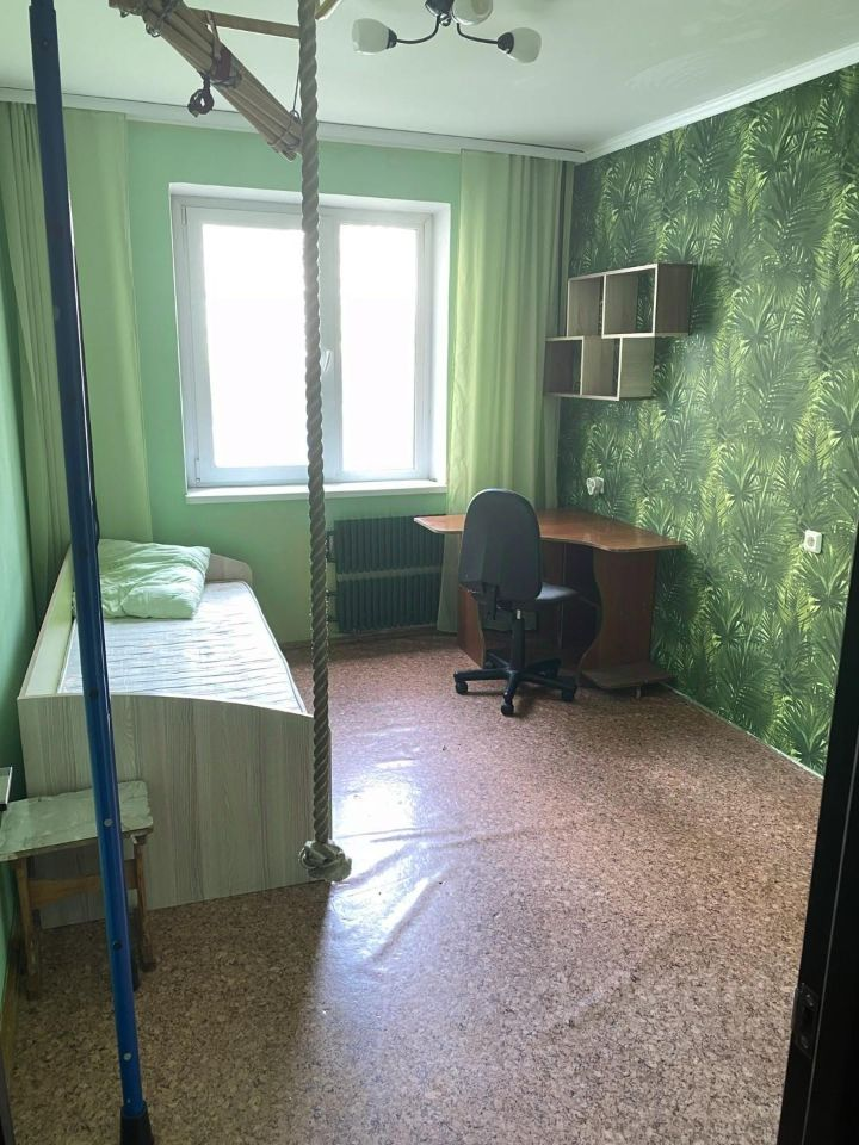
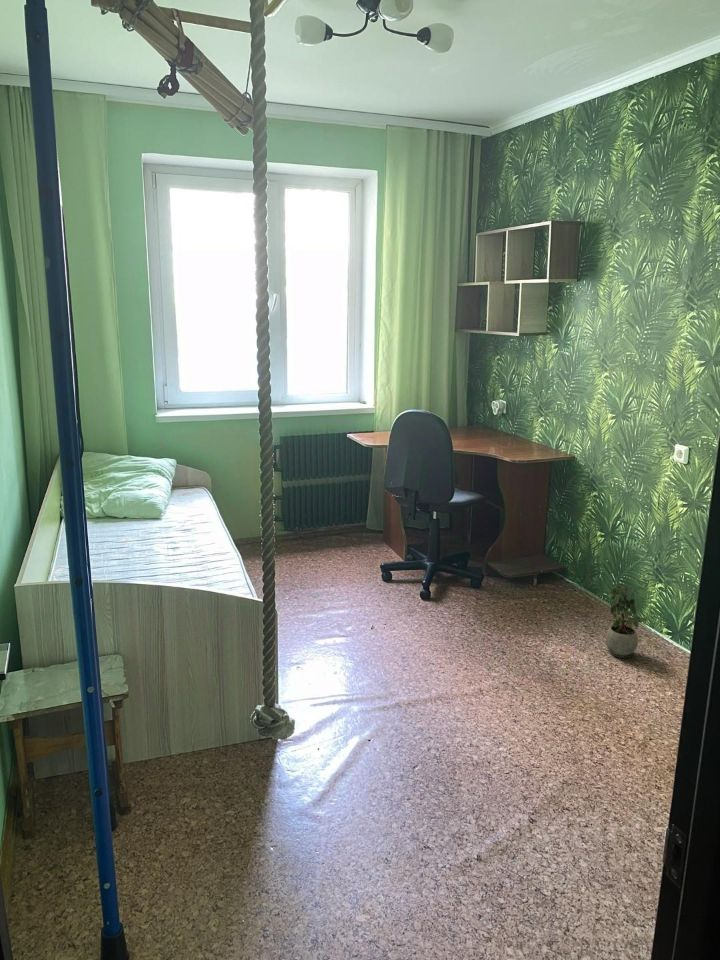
+ potted plant (627, 622)
